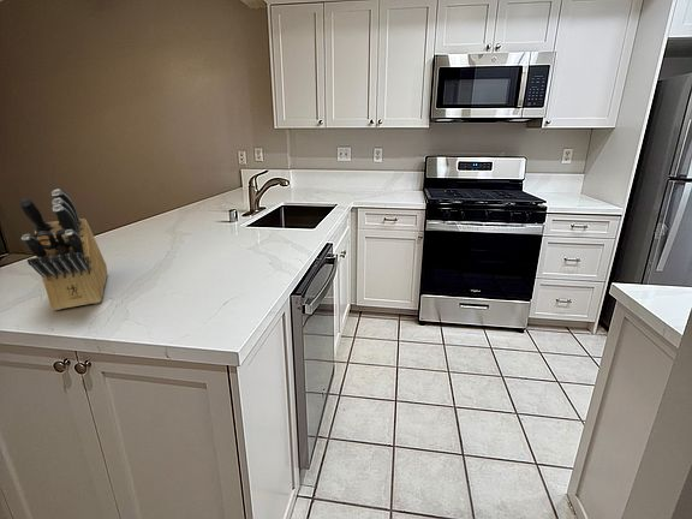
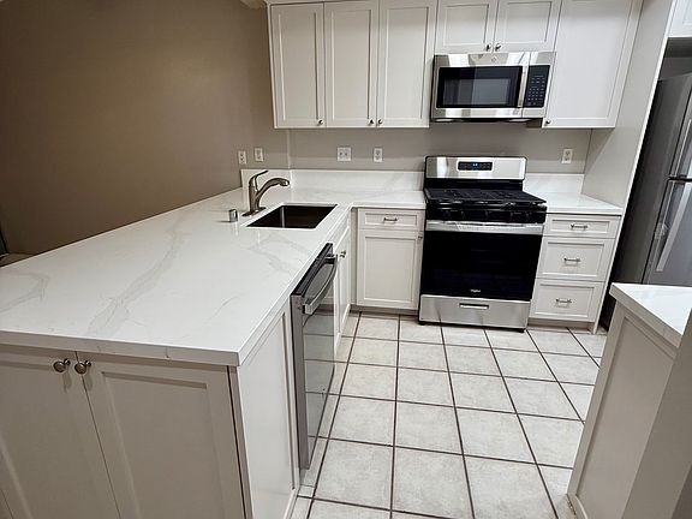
- knife block (67, 243)
